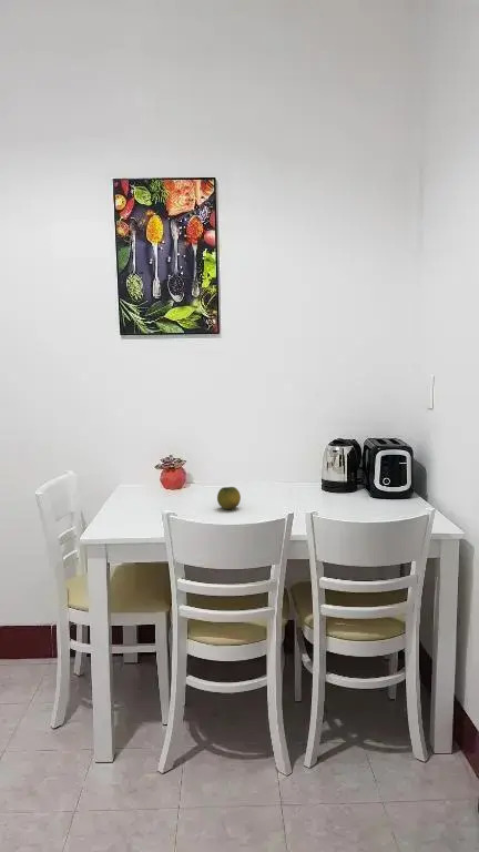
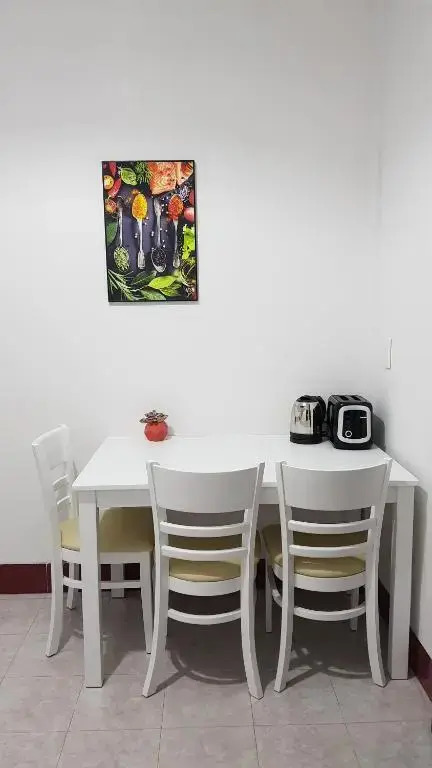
- fruit (228, 497)
